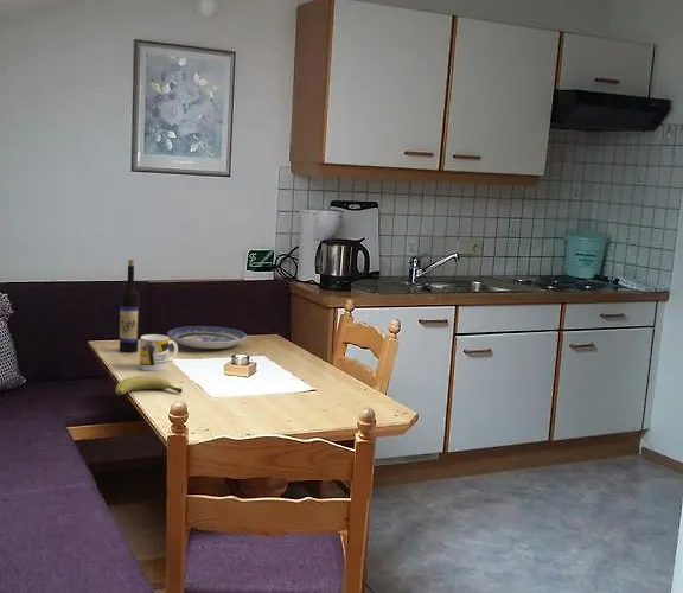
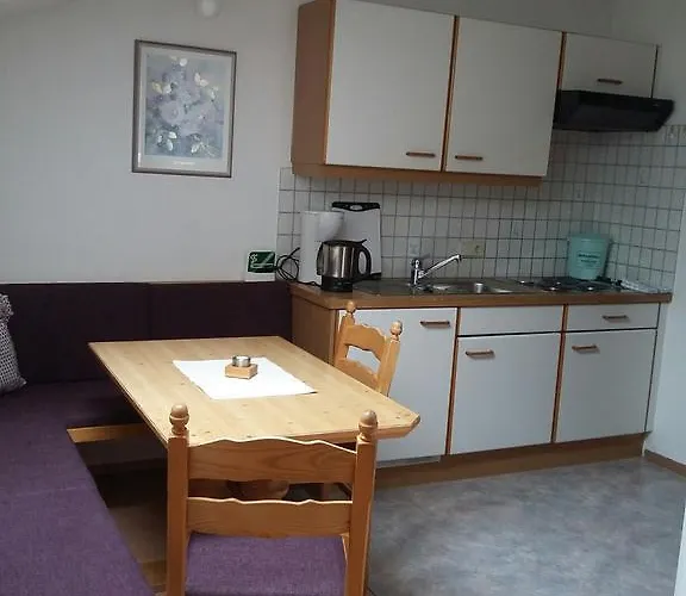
- mug (159, 351)
- plate (206, 339)
- fruit (146, 384)
- wine bottle (129, 305)
